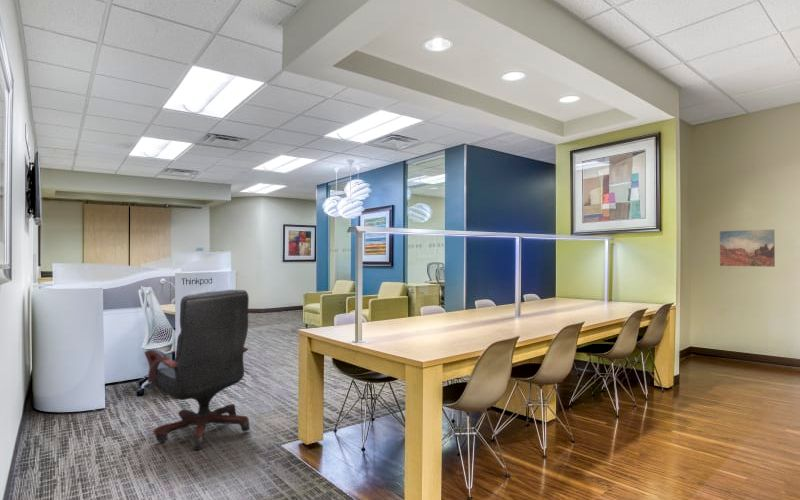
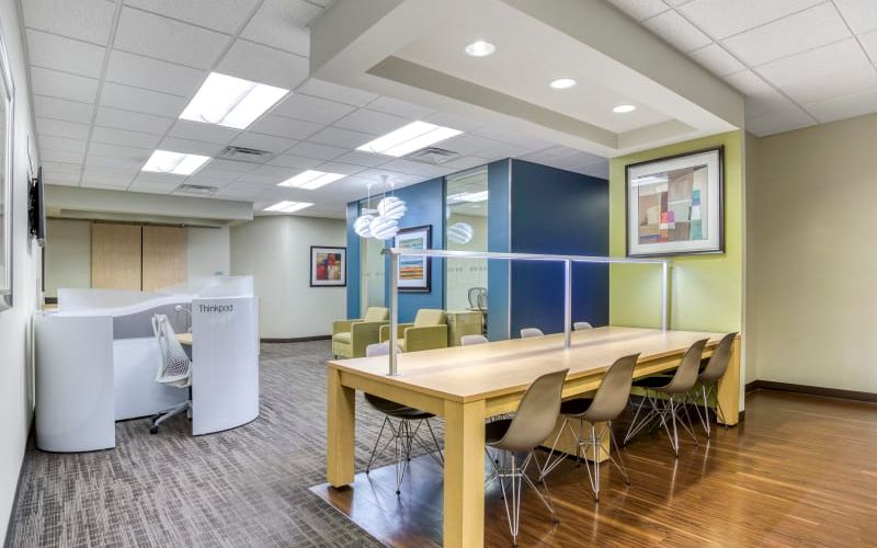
- office chair (199, 360)
- wall art (746, 248)
